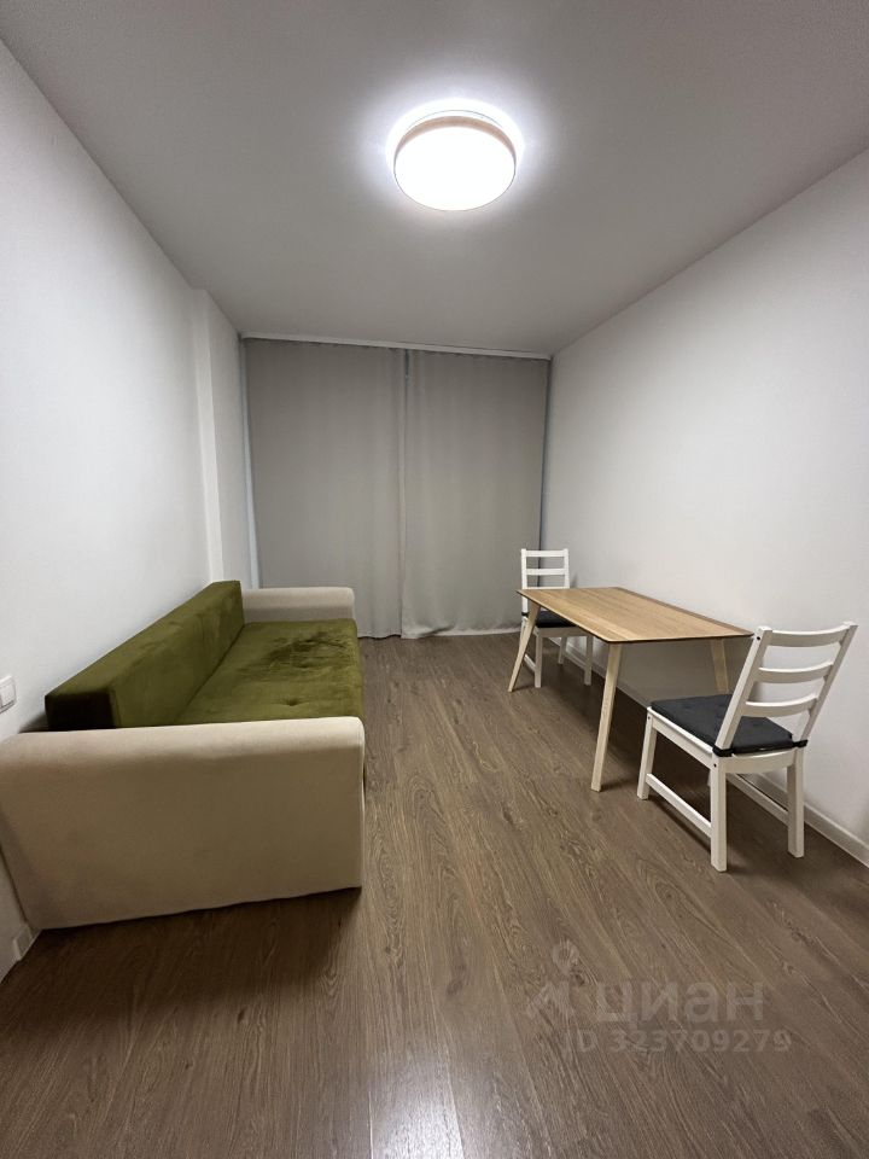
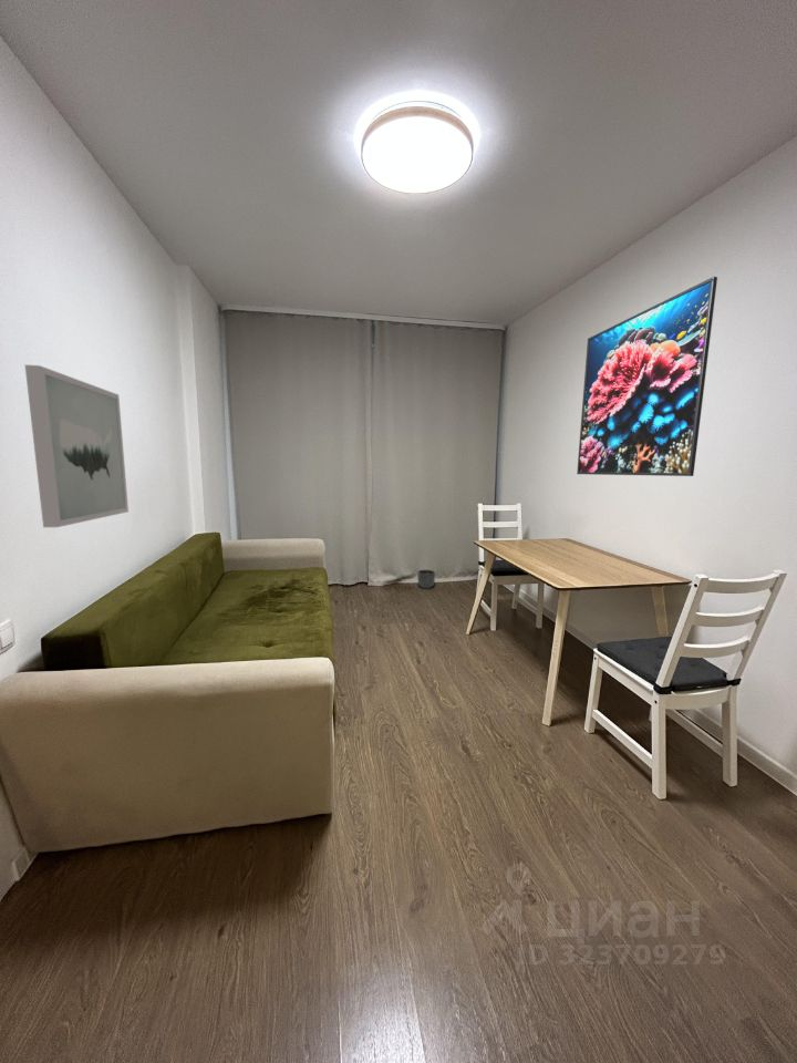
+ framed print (632, 396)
+ planter (426, 579)
+ wall art (85, 452)
